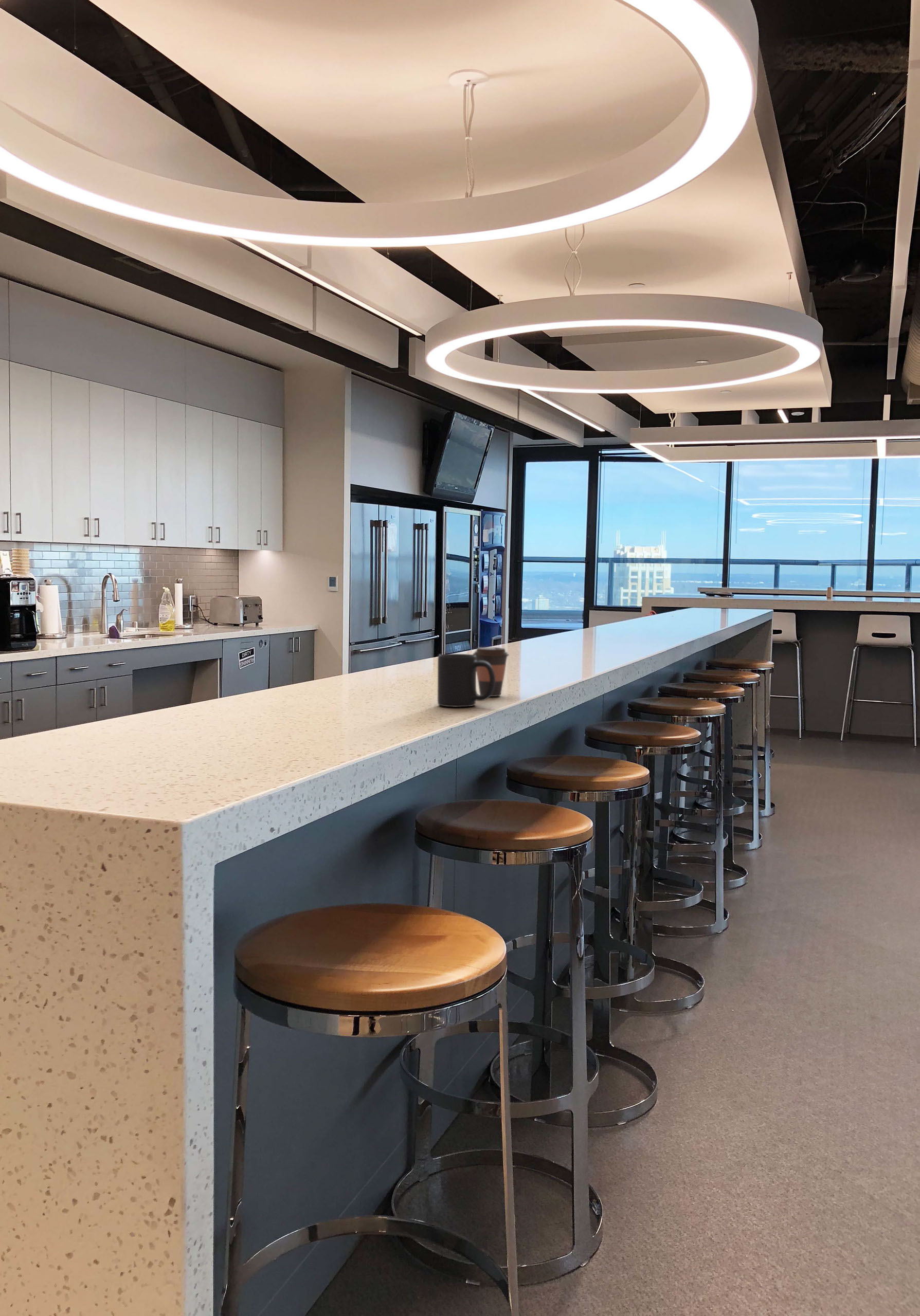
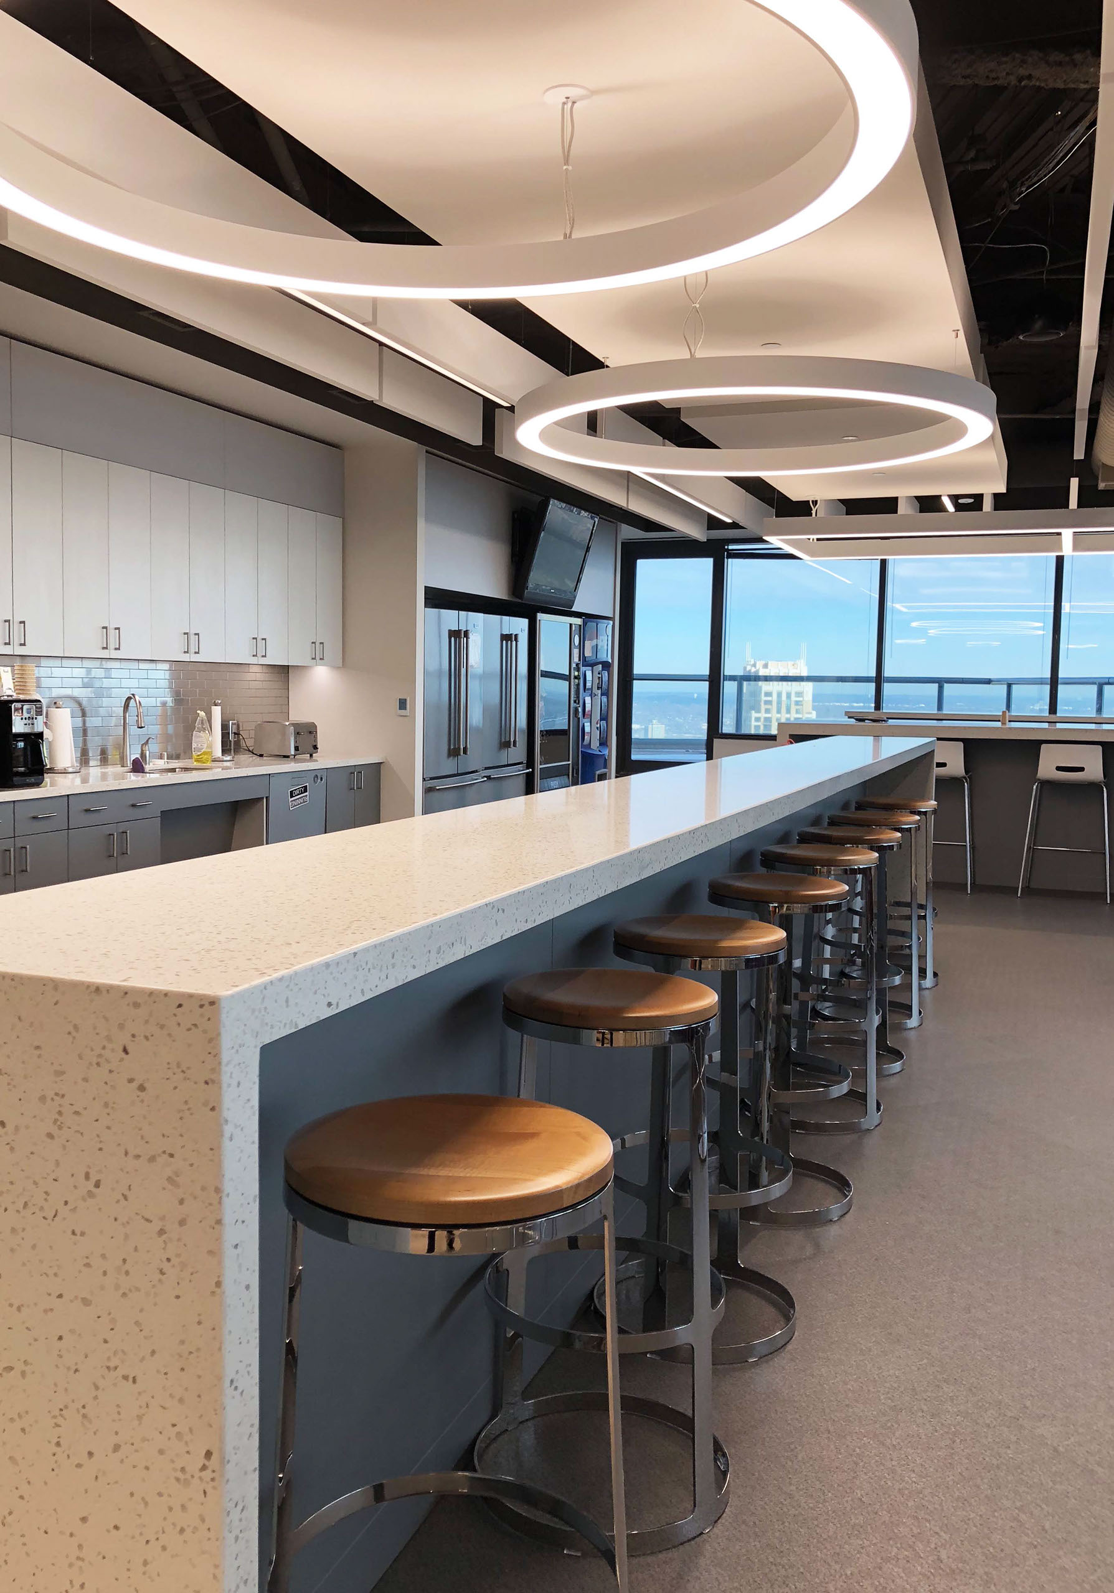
- mug (467, 681)
- coffee cup (489, 673)
